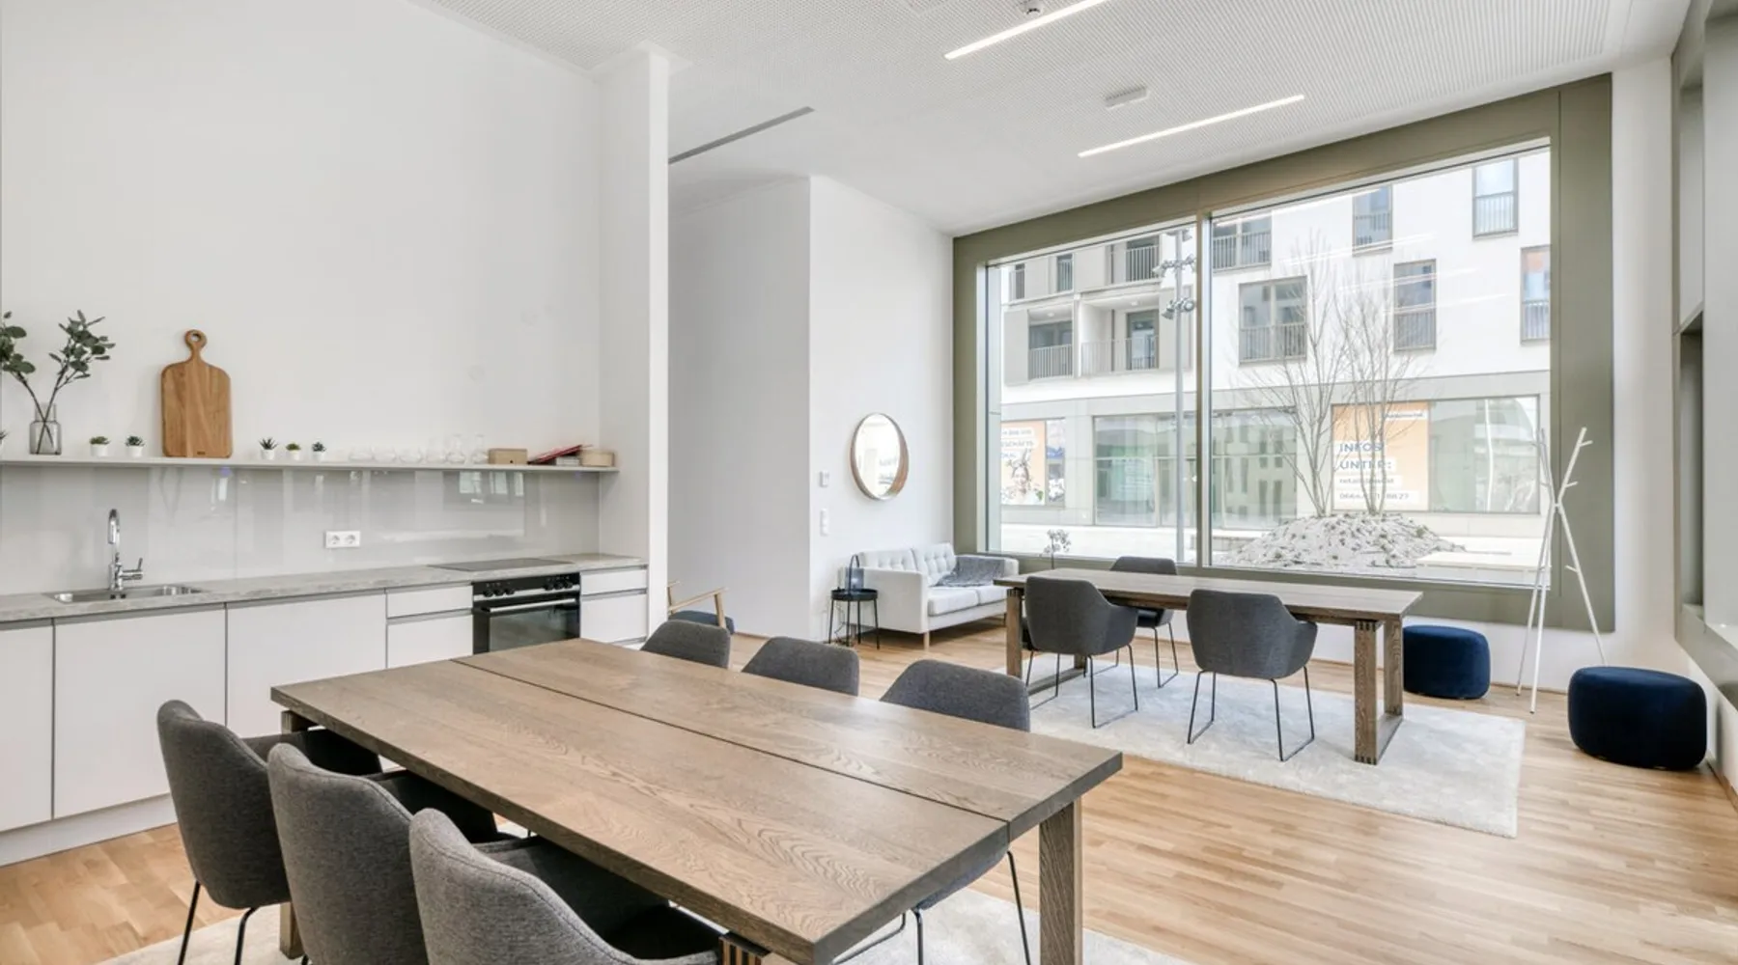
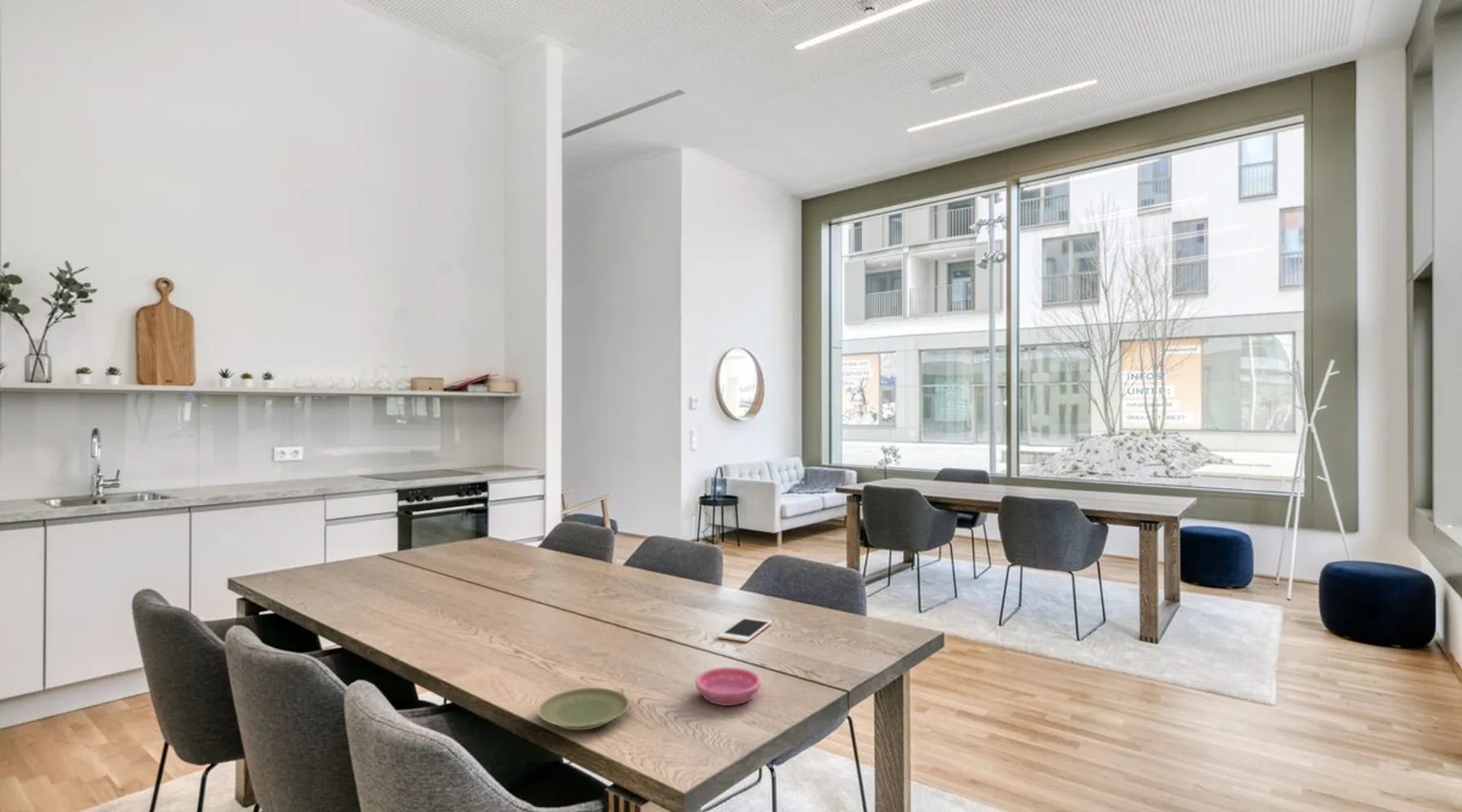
+ cell phone (746, 628)
+ saucer (728, 687)
+ plate (584, 710)
